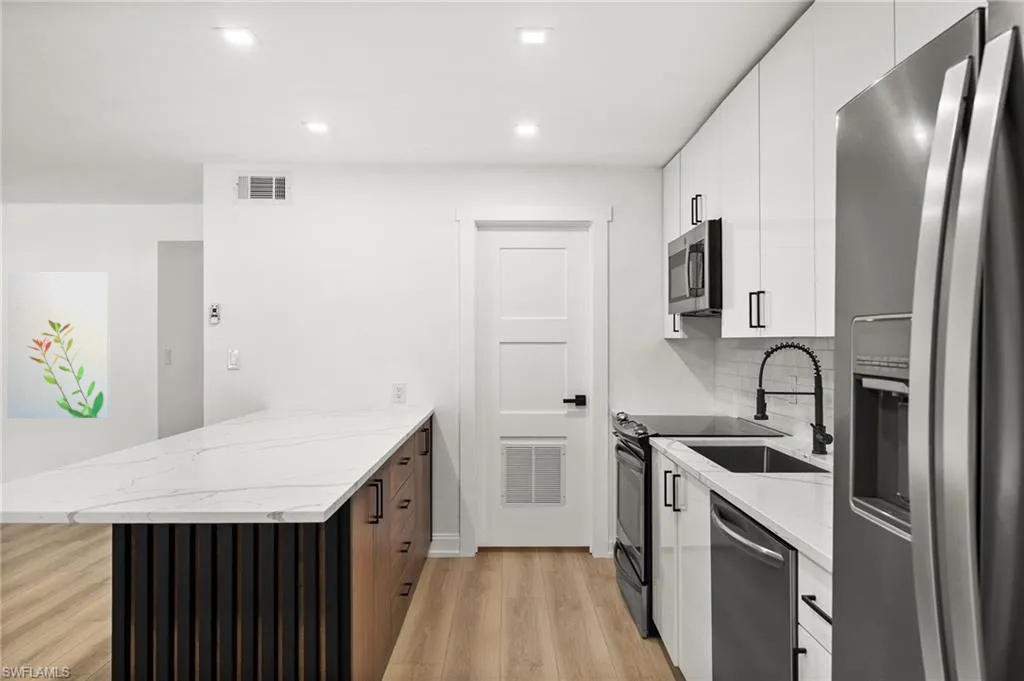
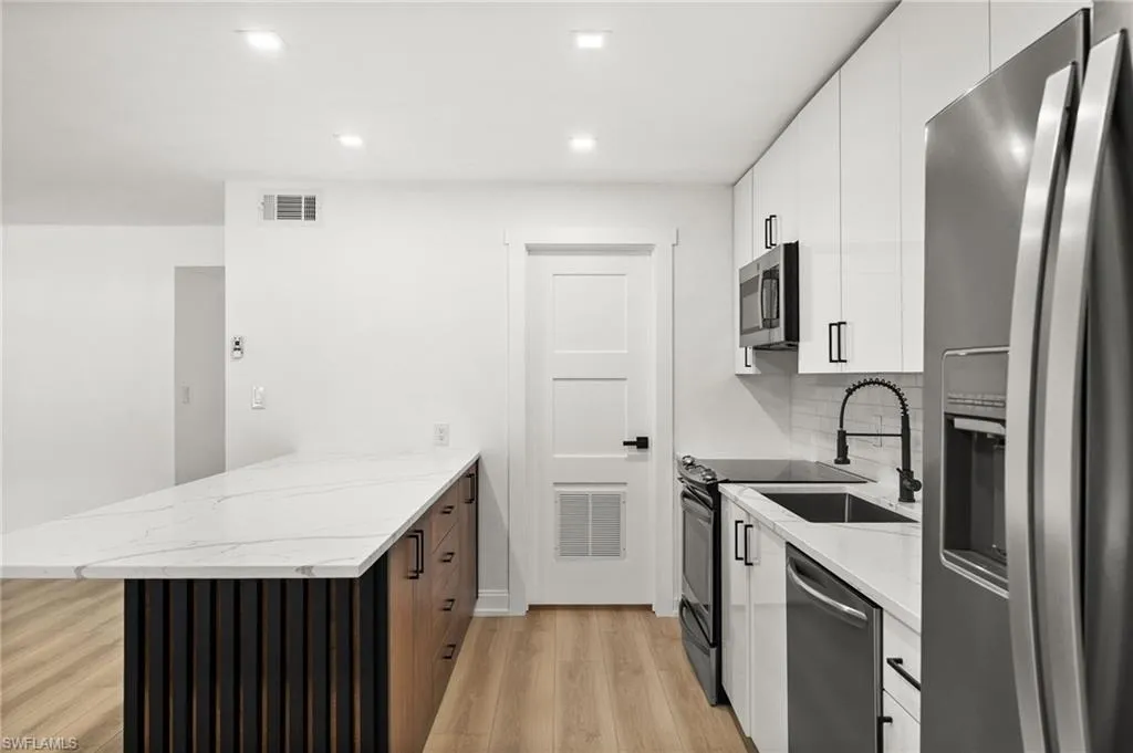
- wall art (58, 345)
